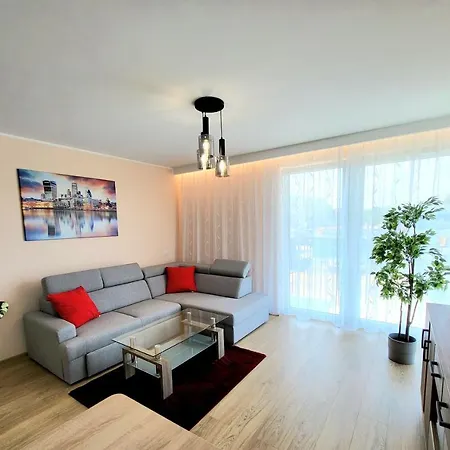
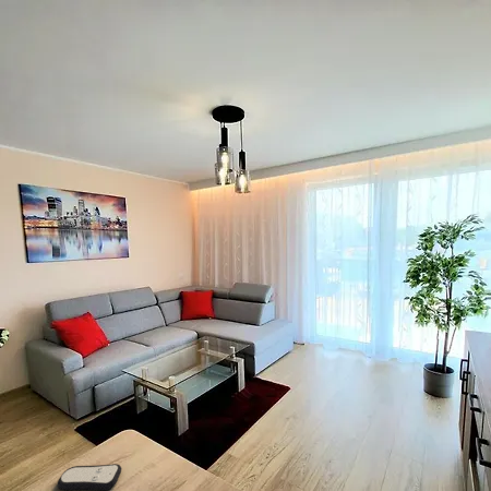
+ remote control (89, 477)
